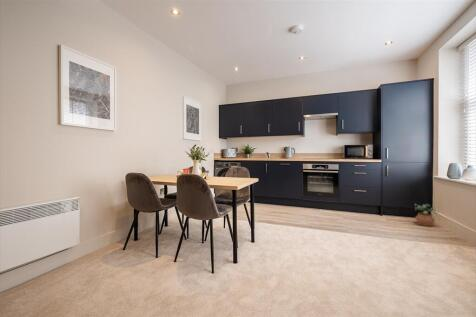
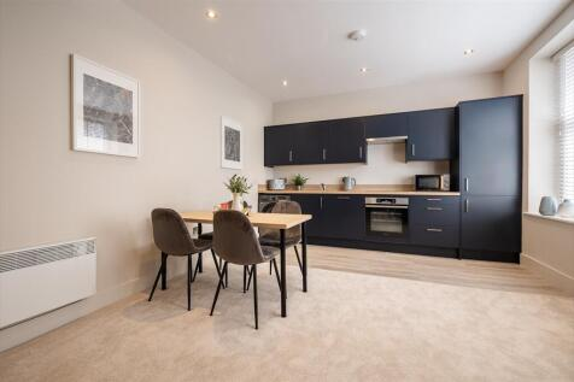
- potted plant (427, 214)
